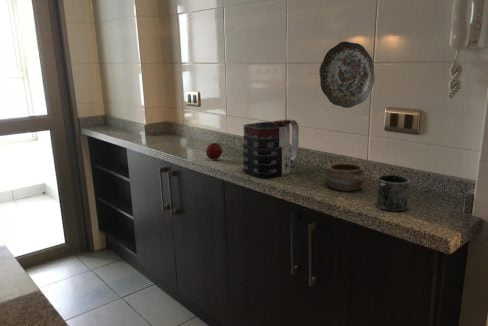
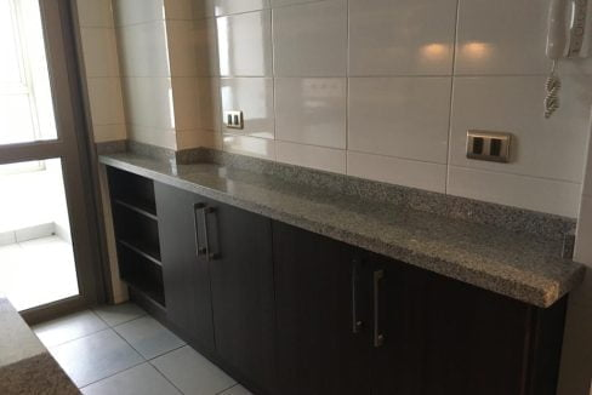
- mug (390, 193)
- apple (214, 151)
- mug (274, 146)
- pottery (344, 176)
- decorative plate (347, 75)
